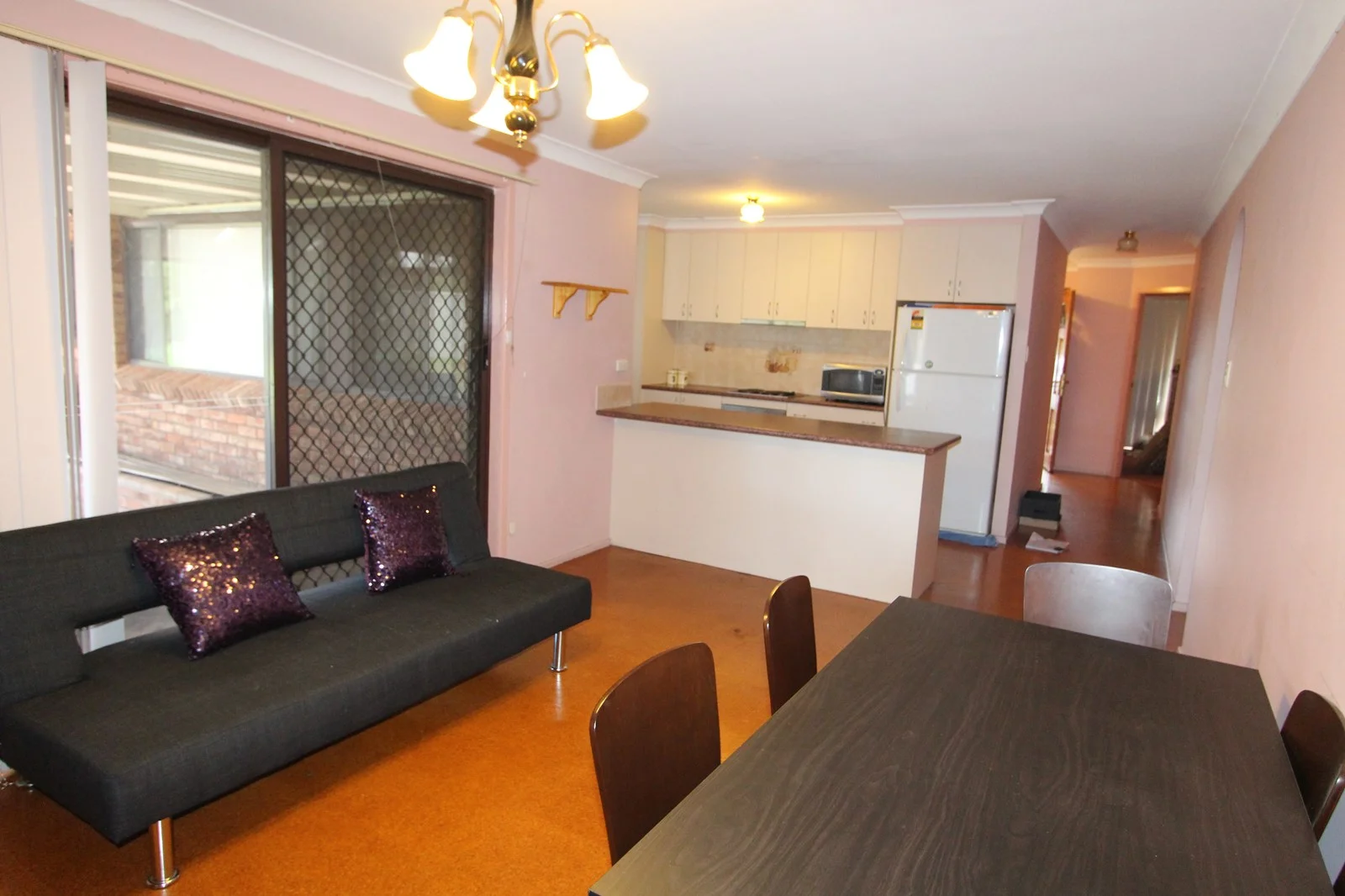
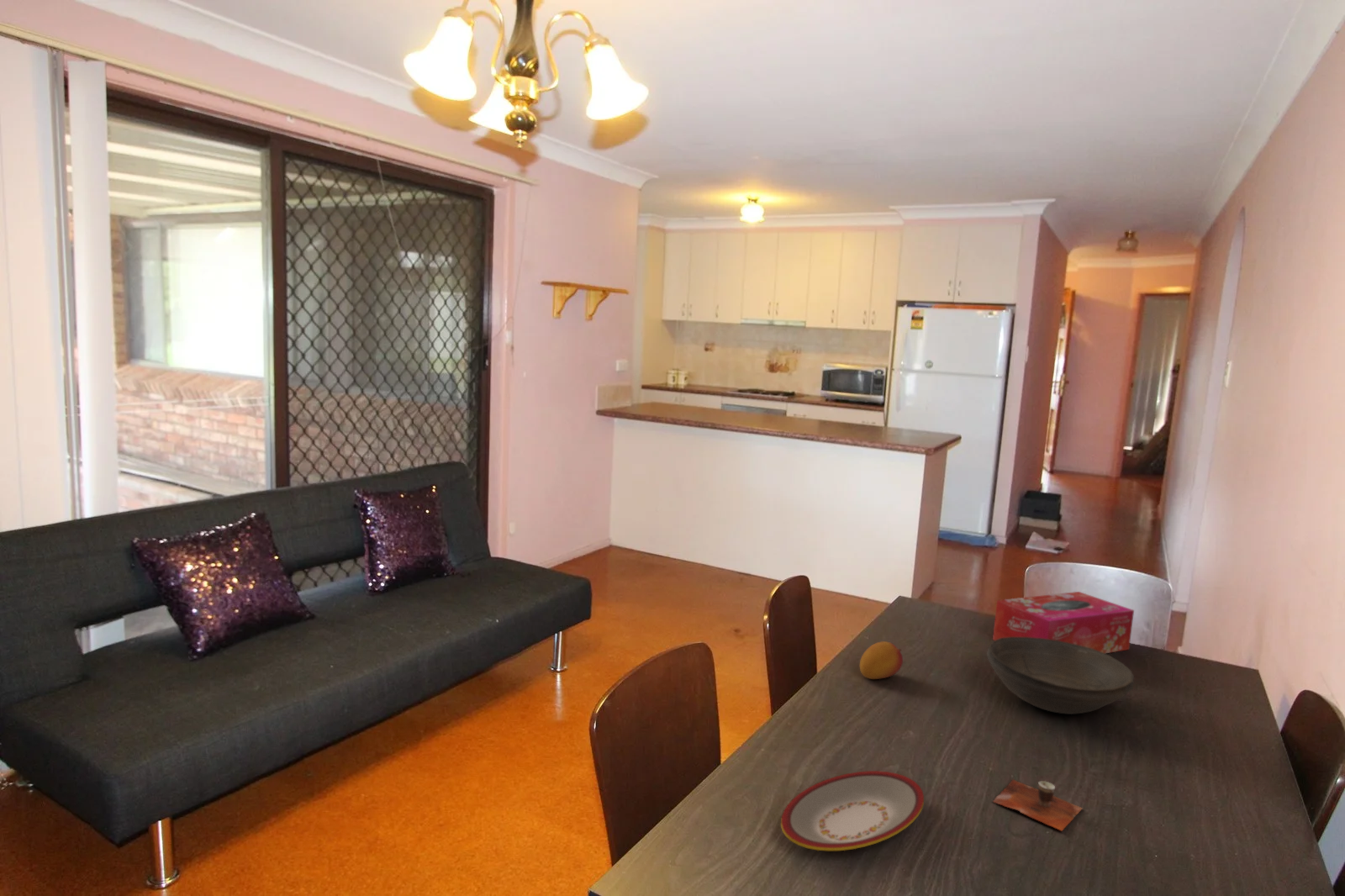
+ bowl (1055, 681)
+ plate (854, 814)
+ fruit (882, 660)
+ tissue box (1063, 625)
+ cup (1037, 794)
